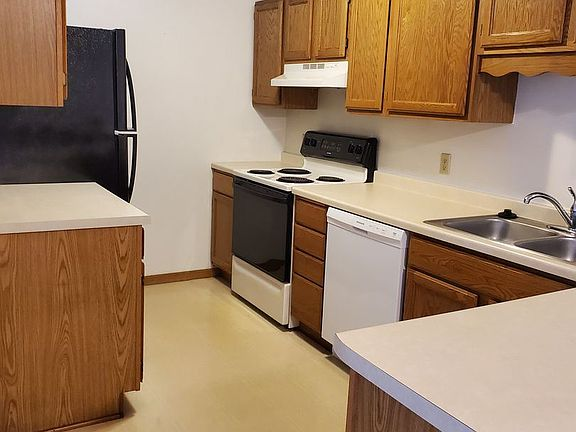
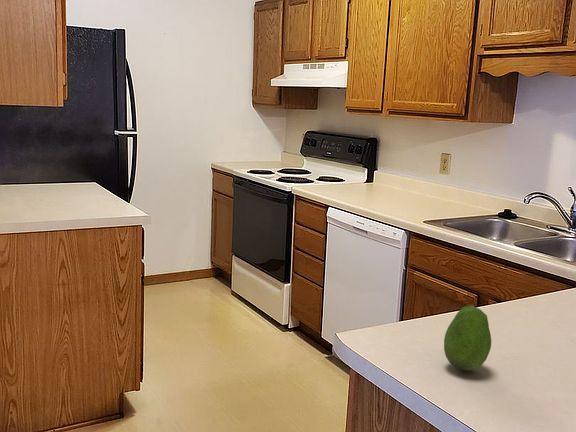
+ fruit (467, 336)
